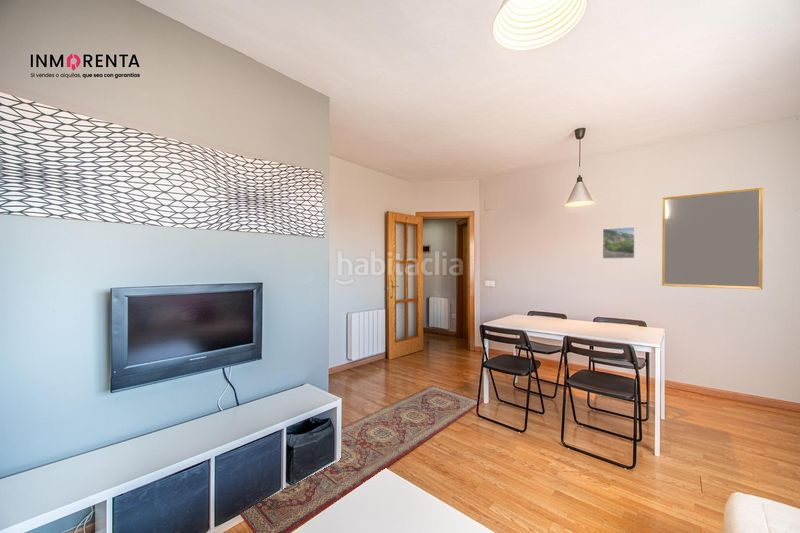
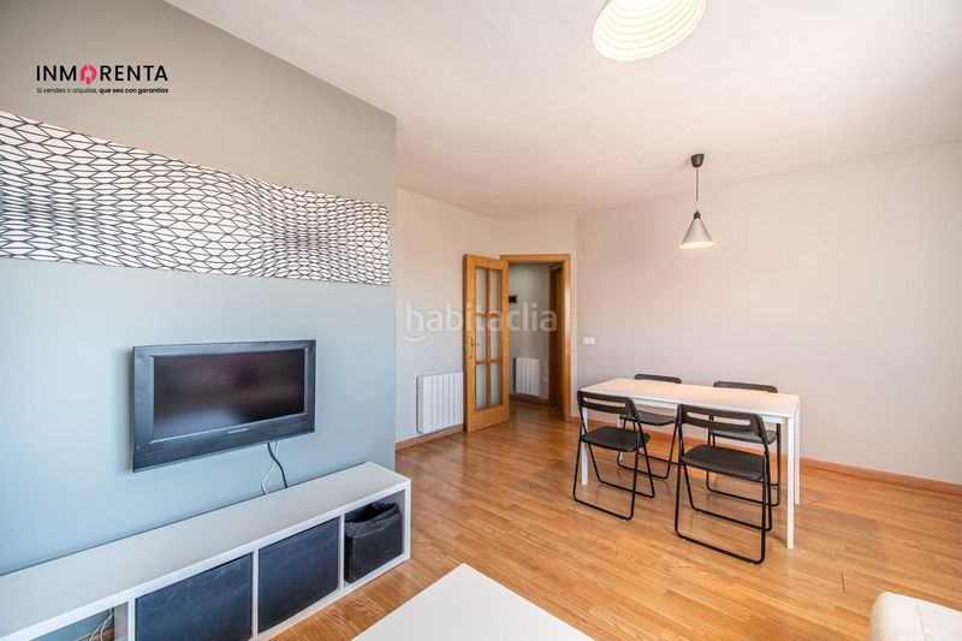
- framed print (618, 243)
- rug (382, 433)
- home mirror (708, 240)
